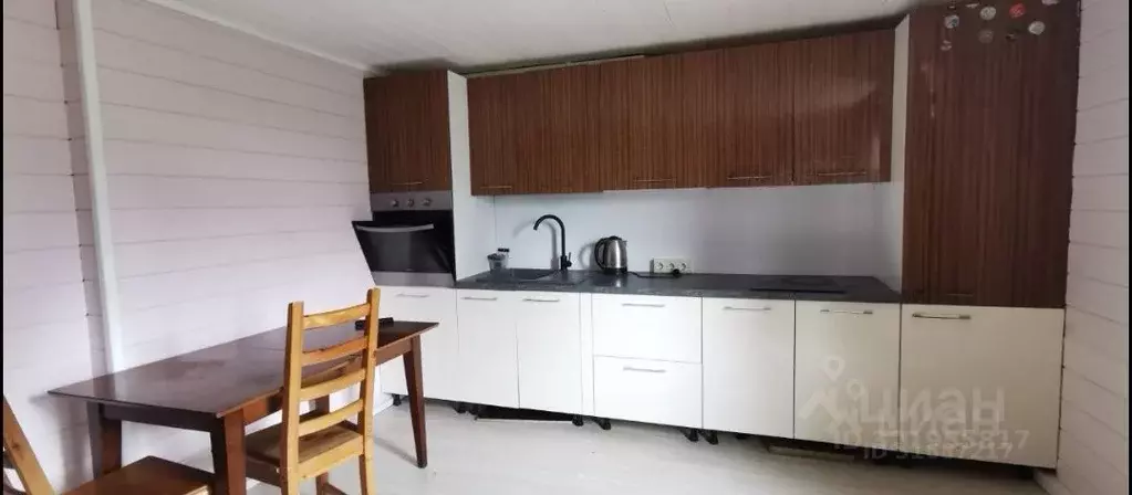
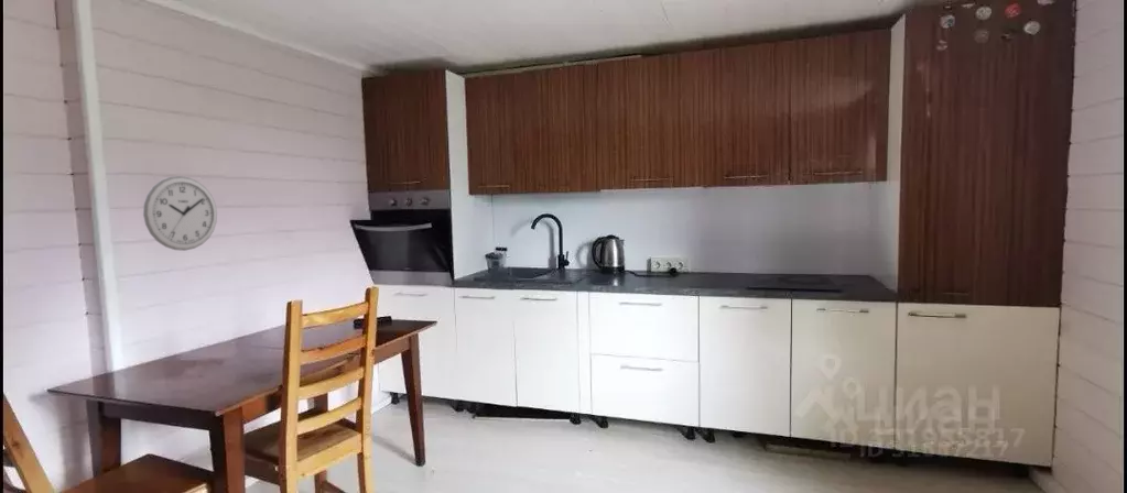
+ wall clock (183, 212)
